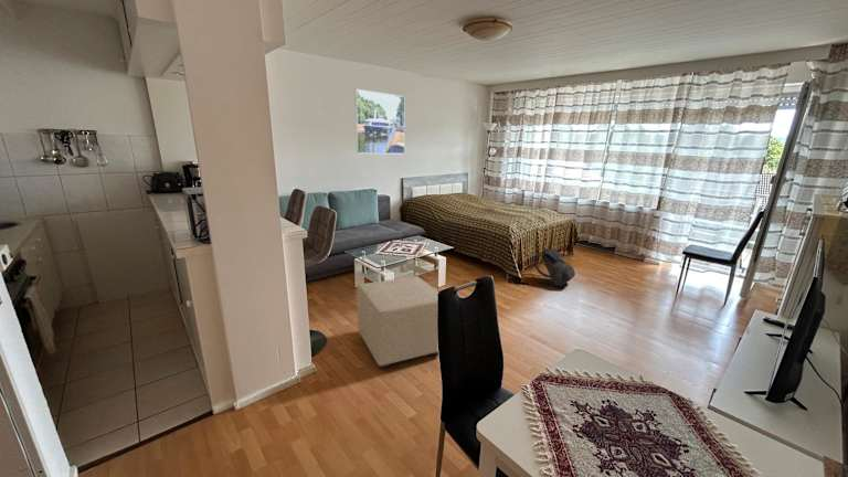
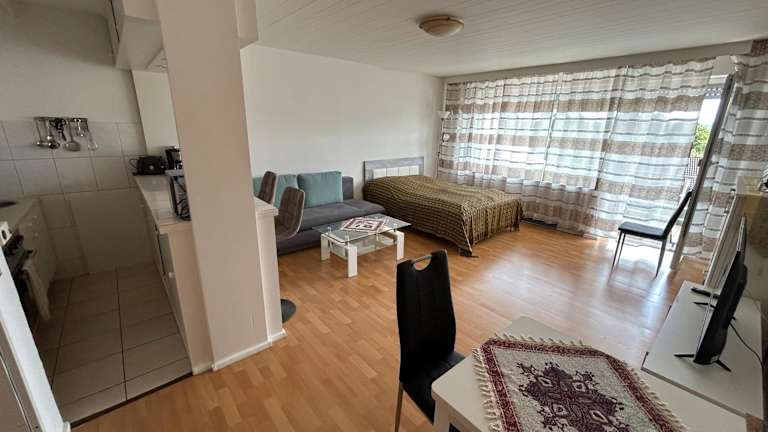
- ottoman (400, 318)
- backpack (552, 266)
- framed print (381, 124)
